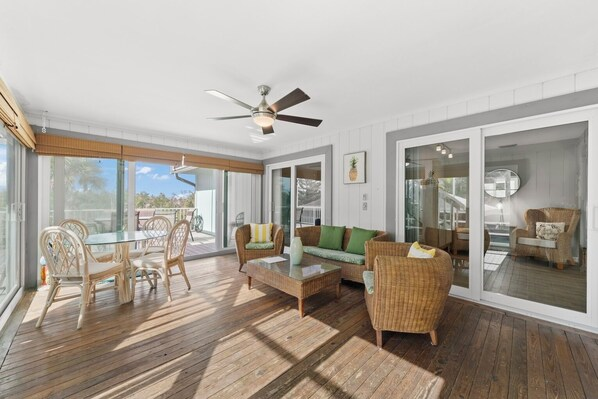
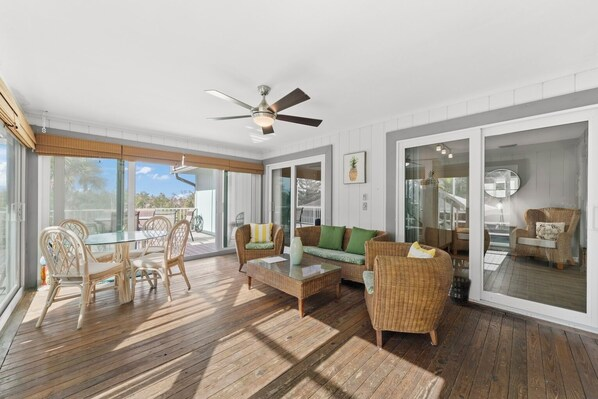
+ wastebasket (459, 290)
